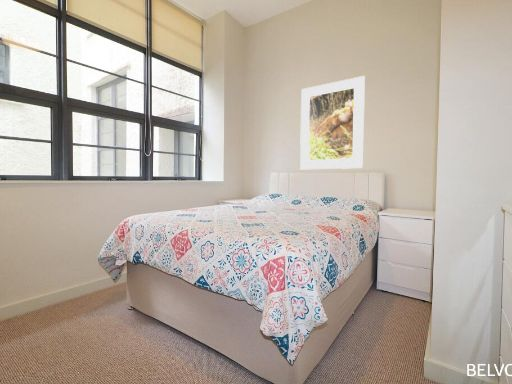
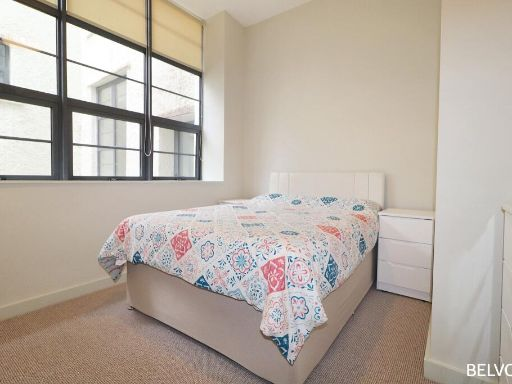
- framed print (330, 126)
